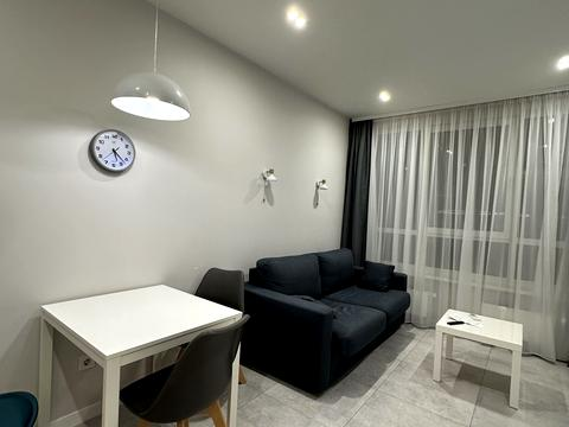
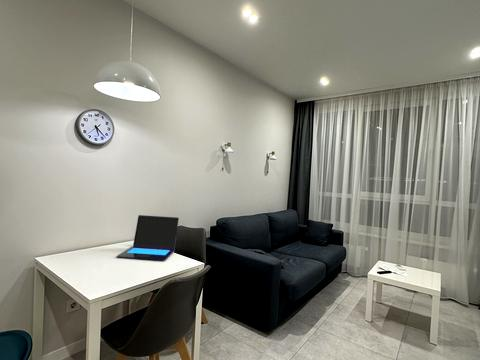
+ laptop (150, 236)
